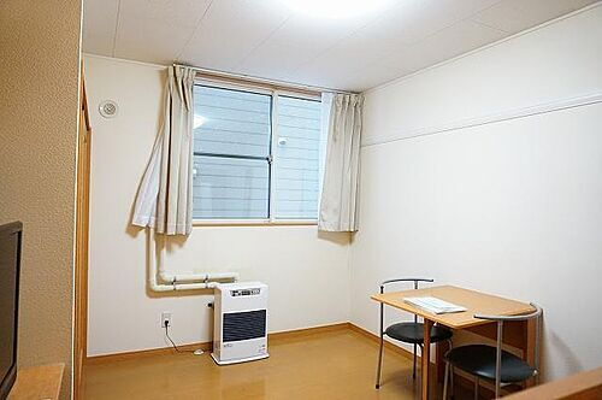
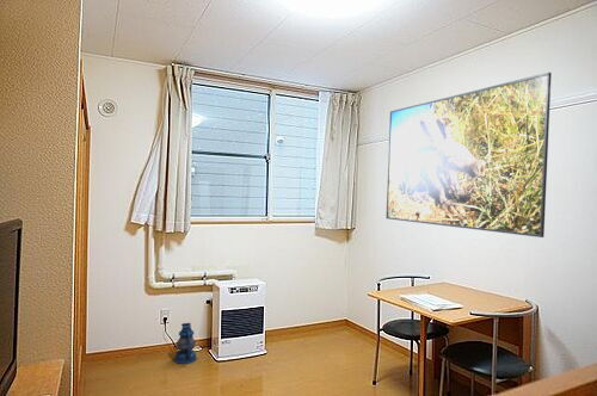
+ lantern (185, 341)
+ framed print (450, 161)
